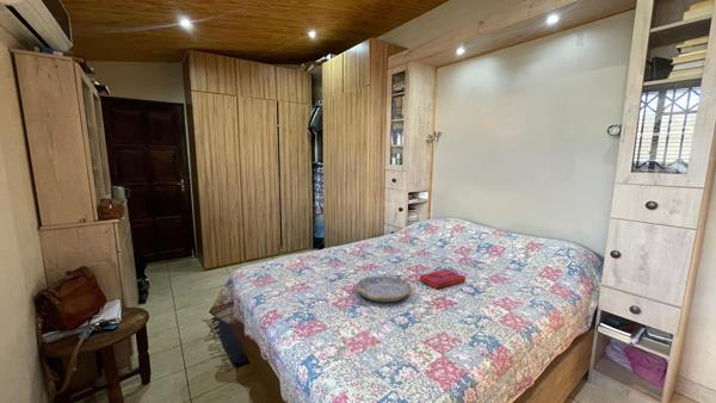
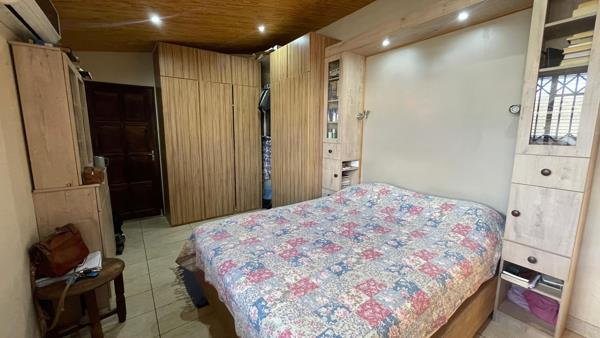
- hardback book (442, 278)
- serving tray (383, 287)
